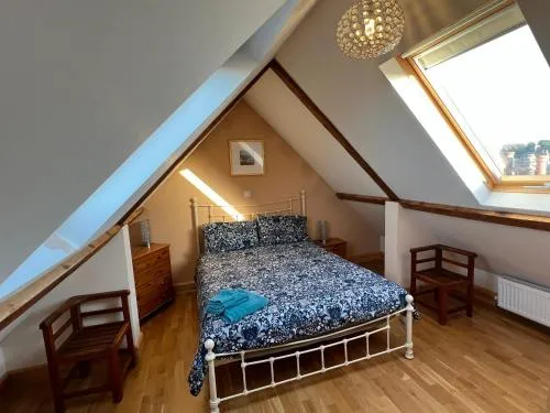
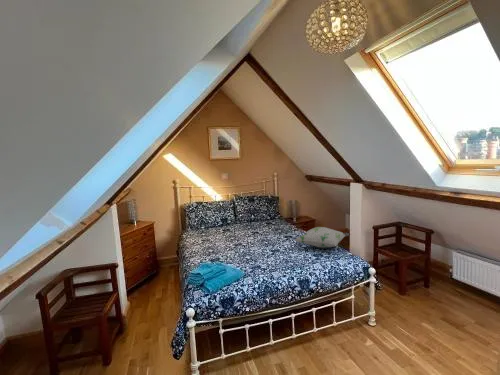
+ decorative pillow (323, 237)
